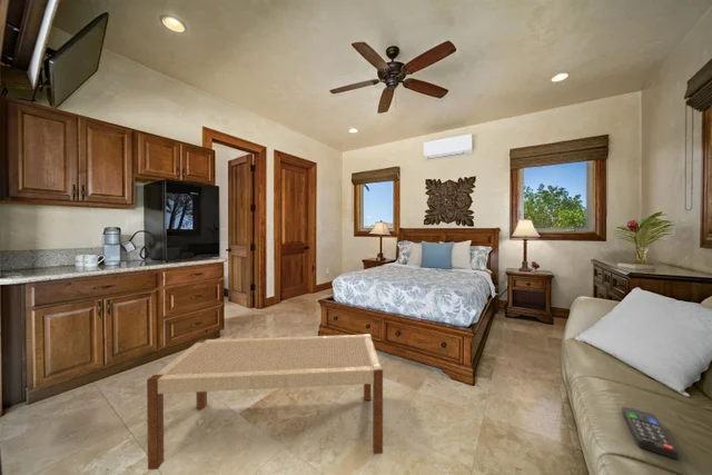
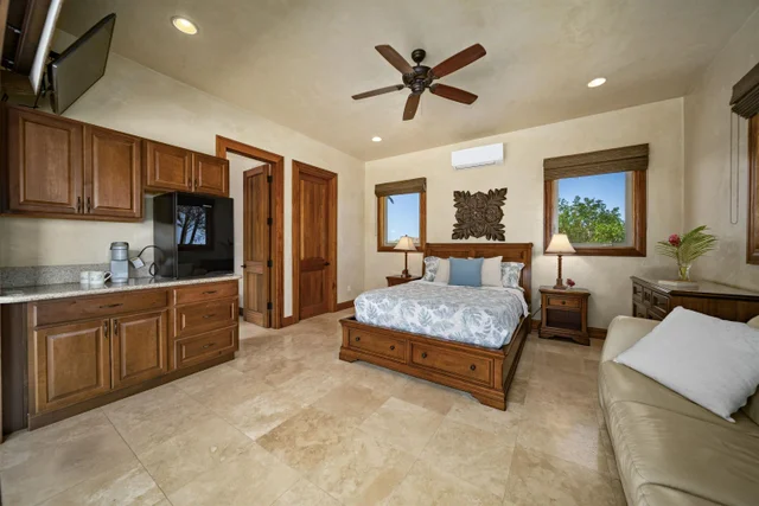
- bench (279, 387)
- remote control (646, 428)
